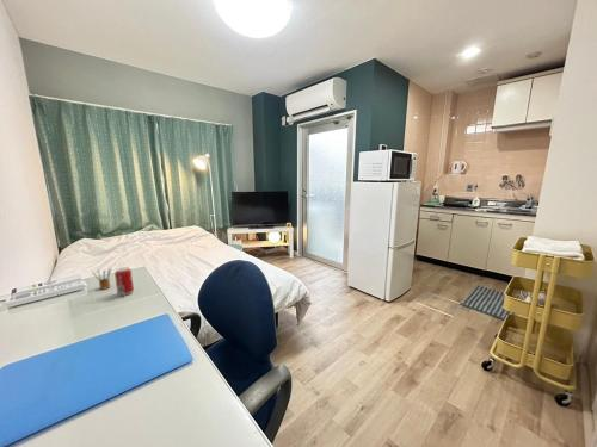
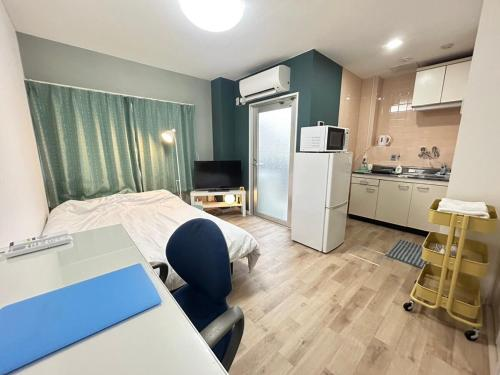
- beverage can (124, 280)
- pencil box (103, 279)
